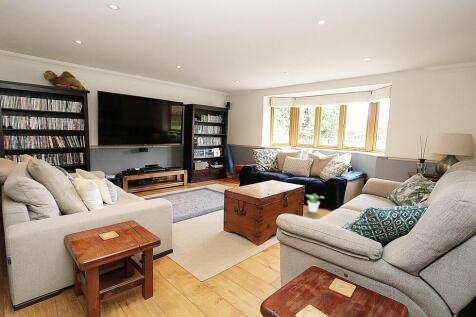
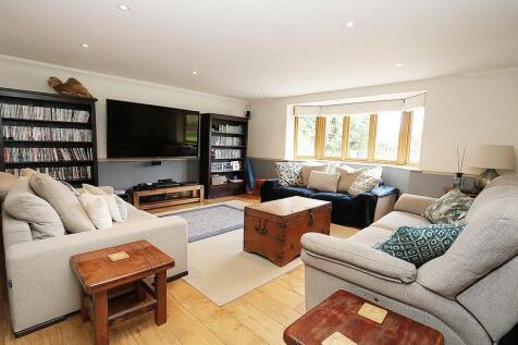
- potted plant (313, 203)
